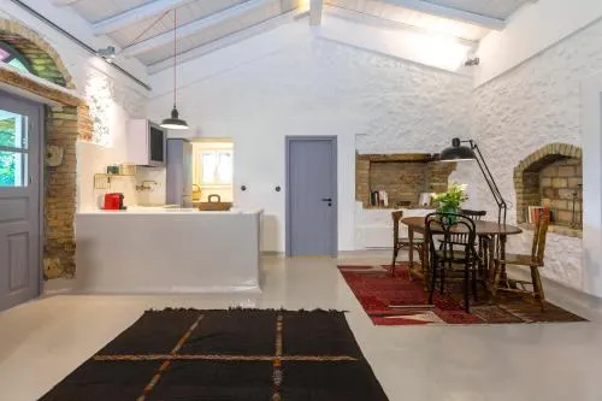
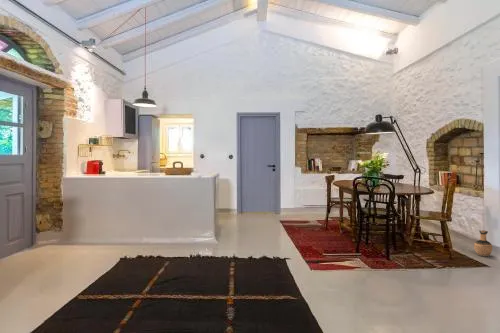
+ ceramic jug (483, 242)
